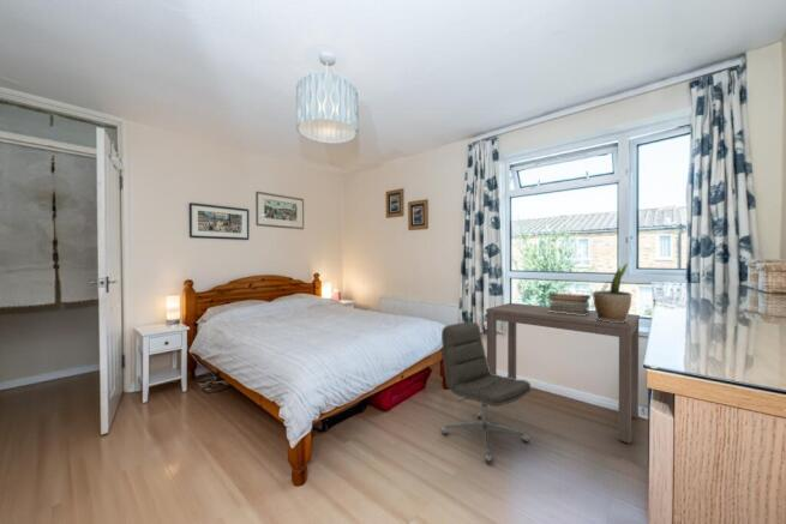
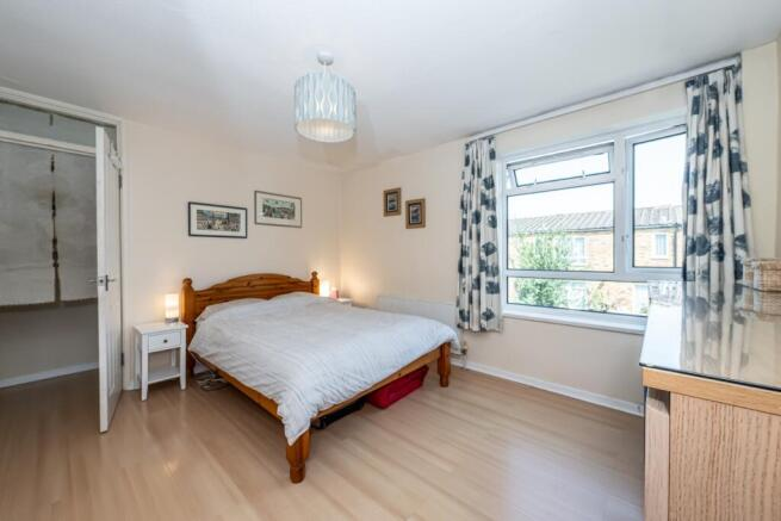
- chair (482, 383)
- book stack (569, 303)
- desk (563, 329)
- potted plant (611, 290)
